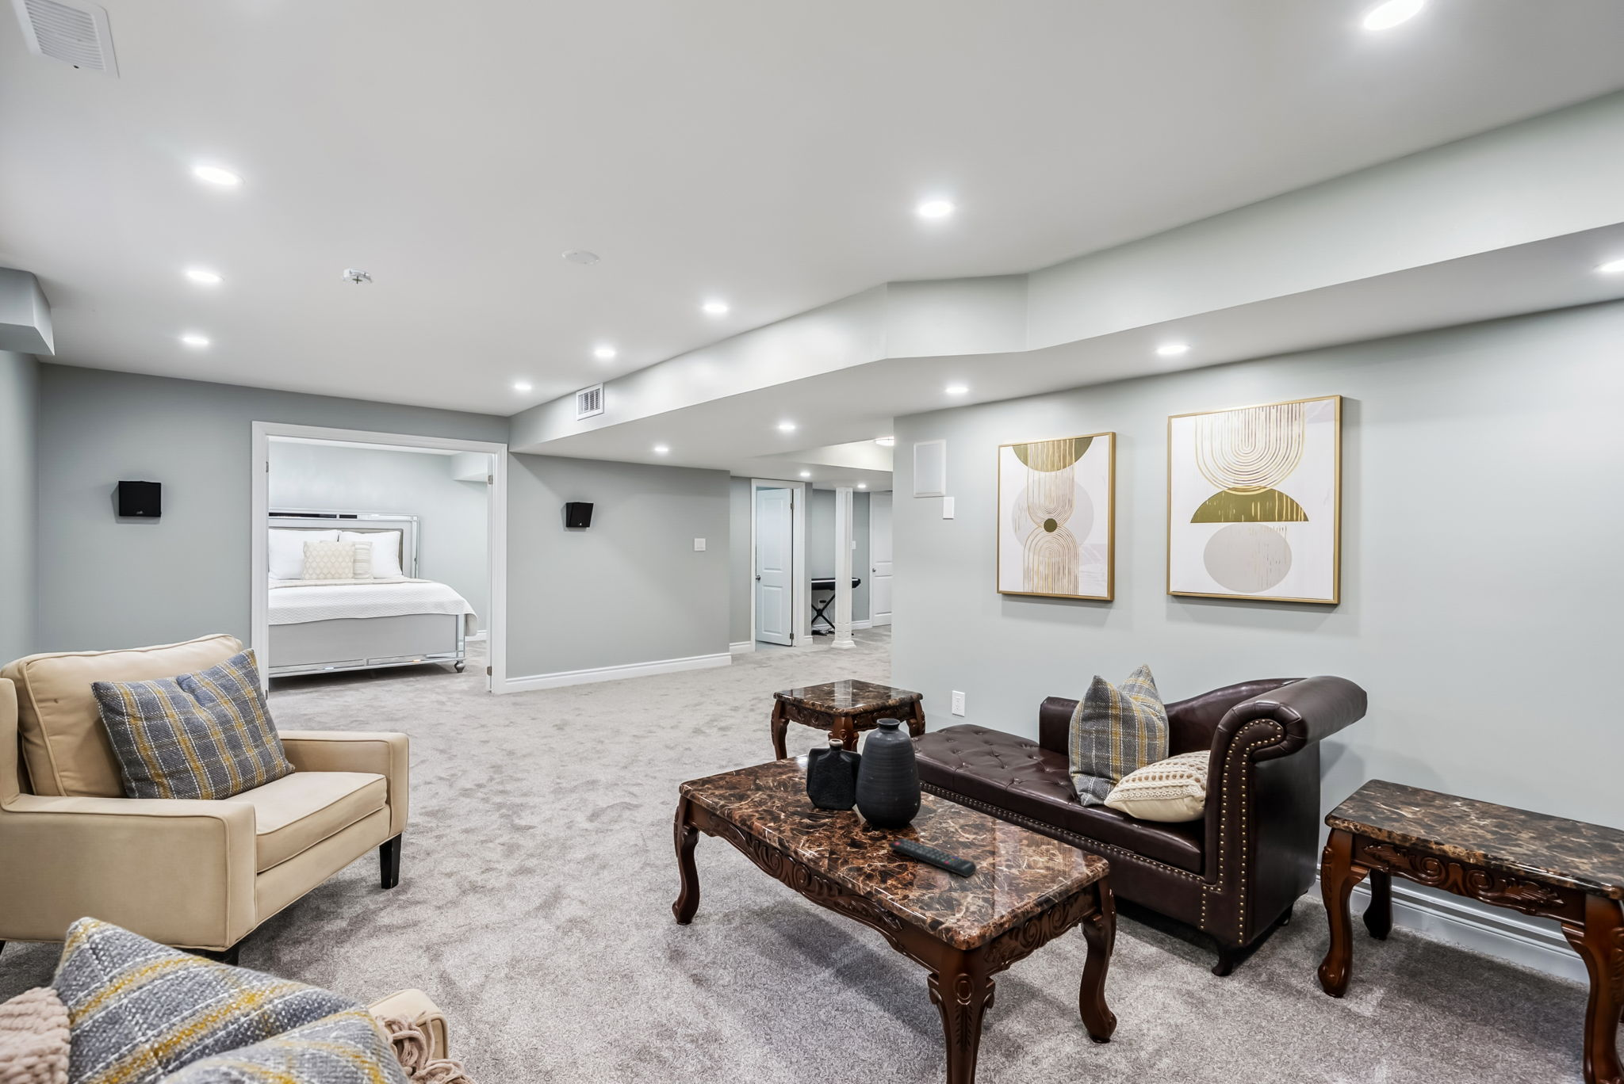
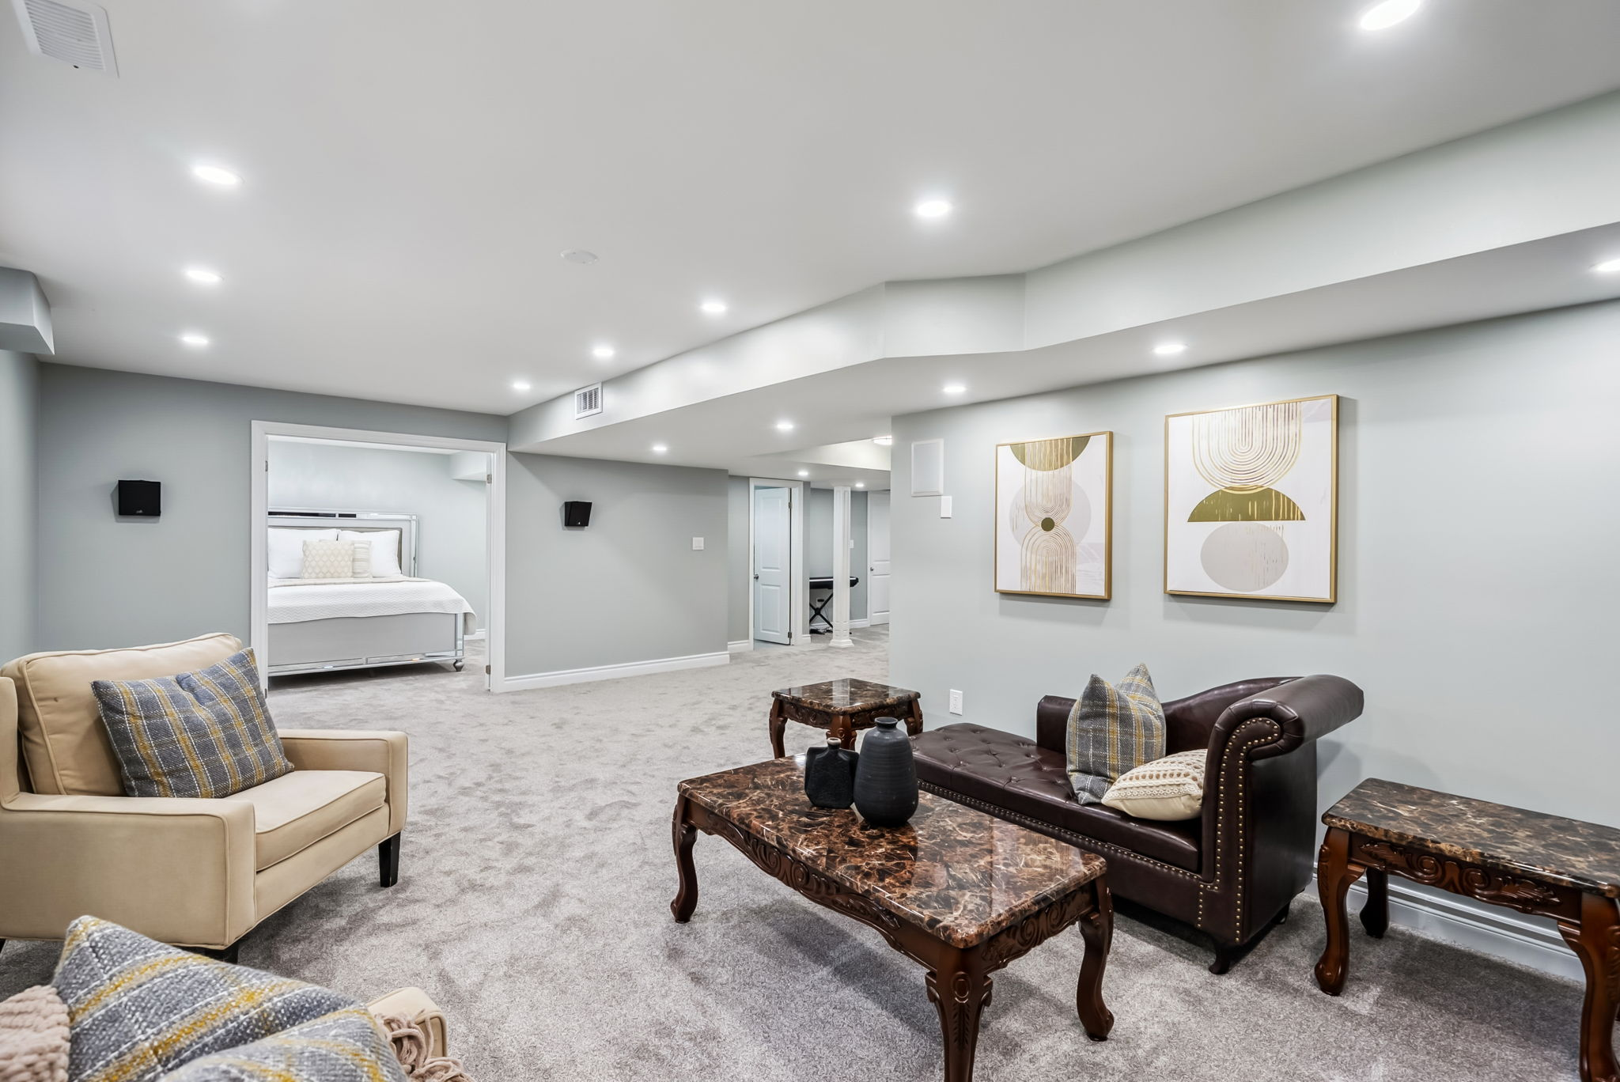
- smoke detector (356, 277)
- remote control (931, 857)
